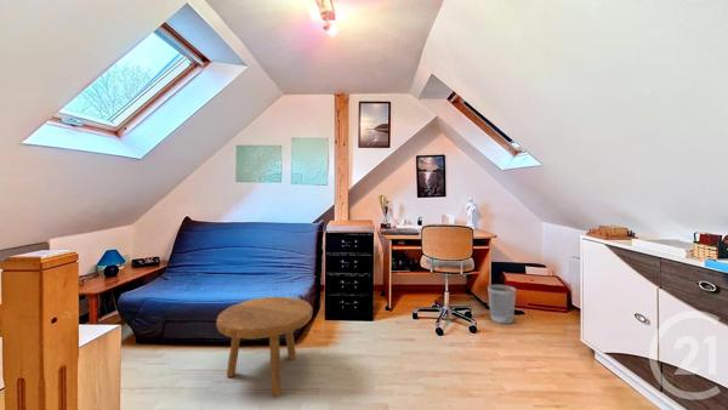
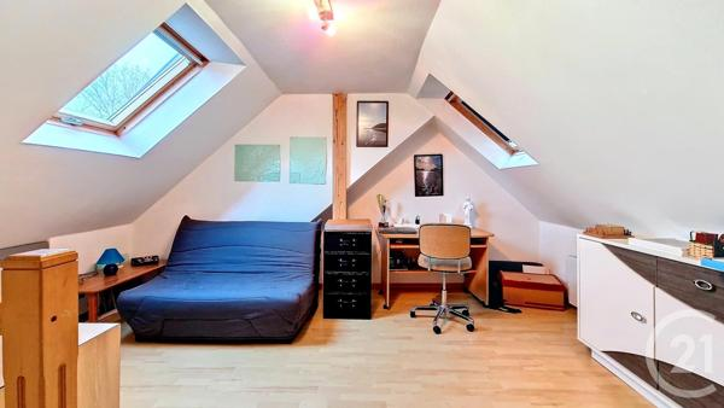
- footstool (269, 342)
- wastebasket (501, 303)
